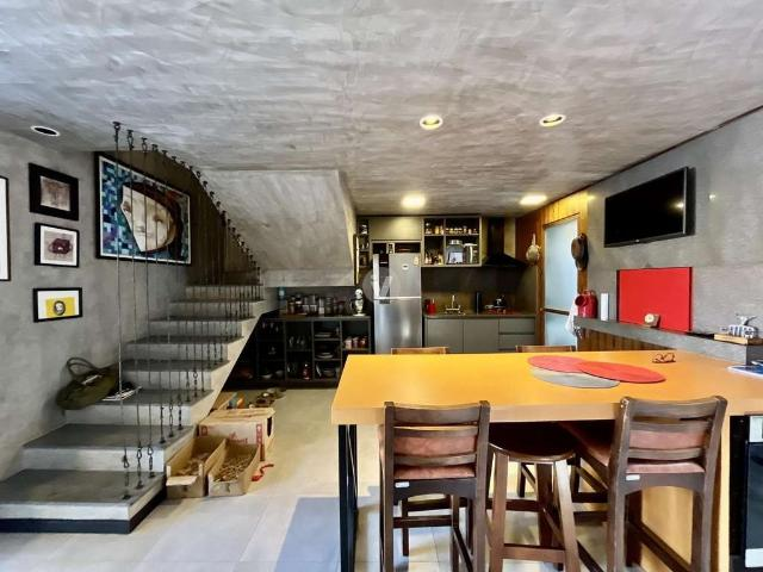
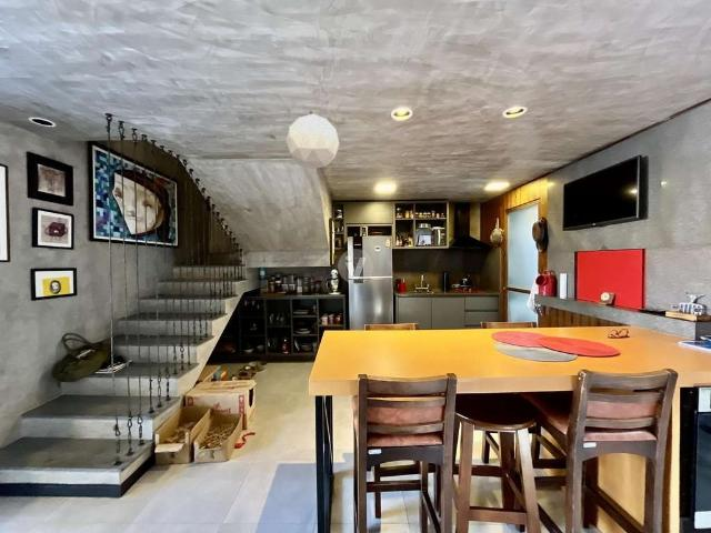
+ pendant light (312, 140)
